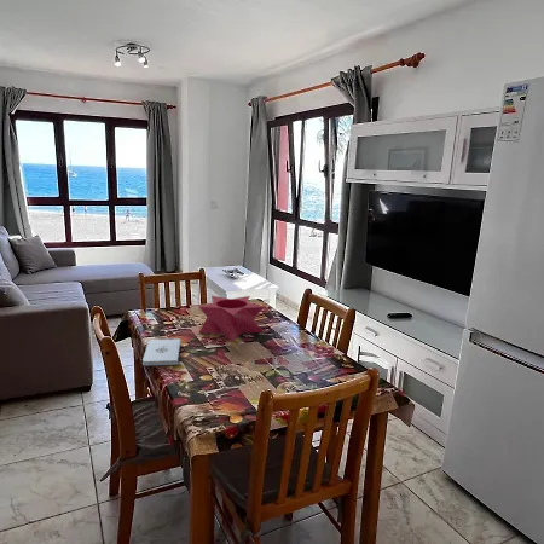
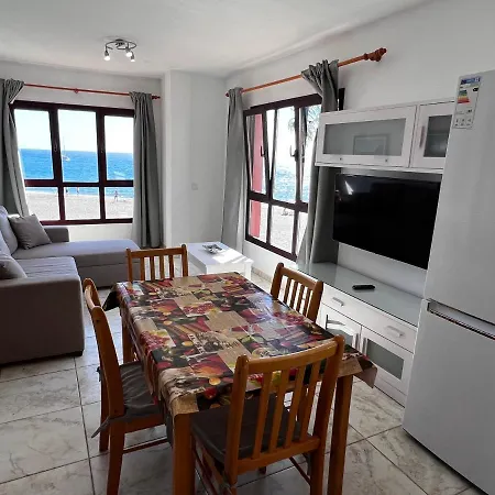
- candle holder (231, 317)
- notepad (162, 351)
